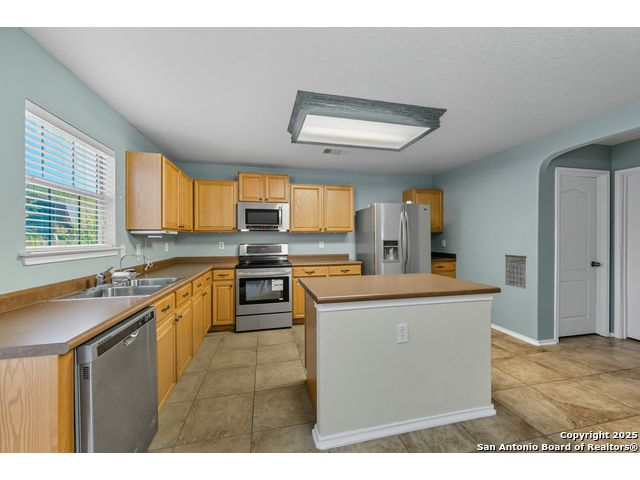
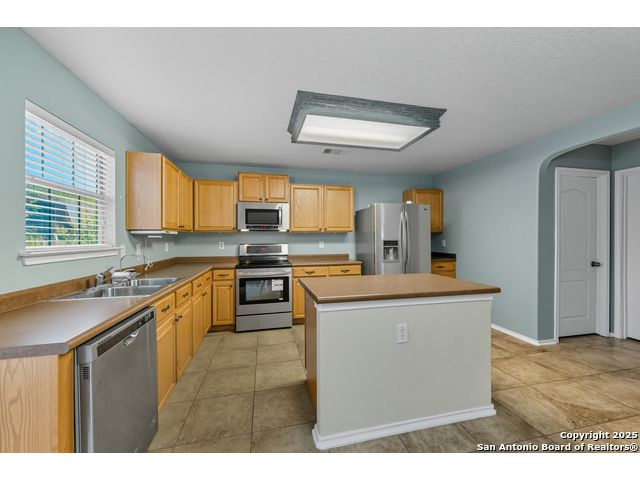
- calendar (515, 267)
